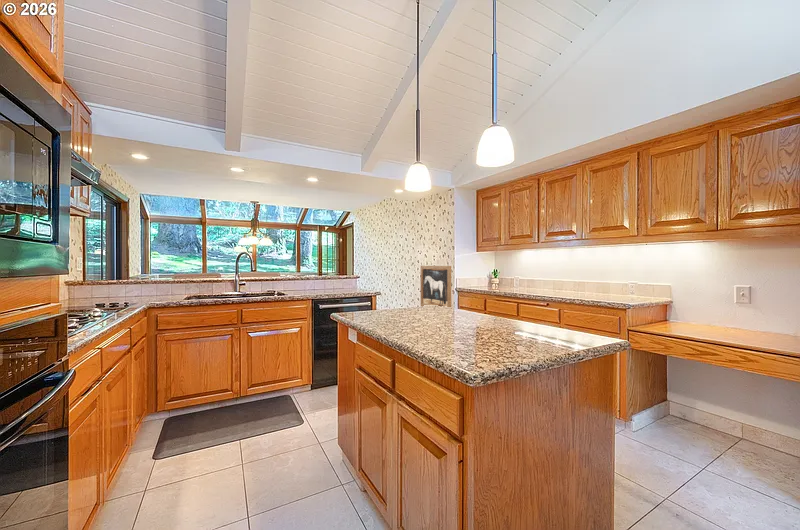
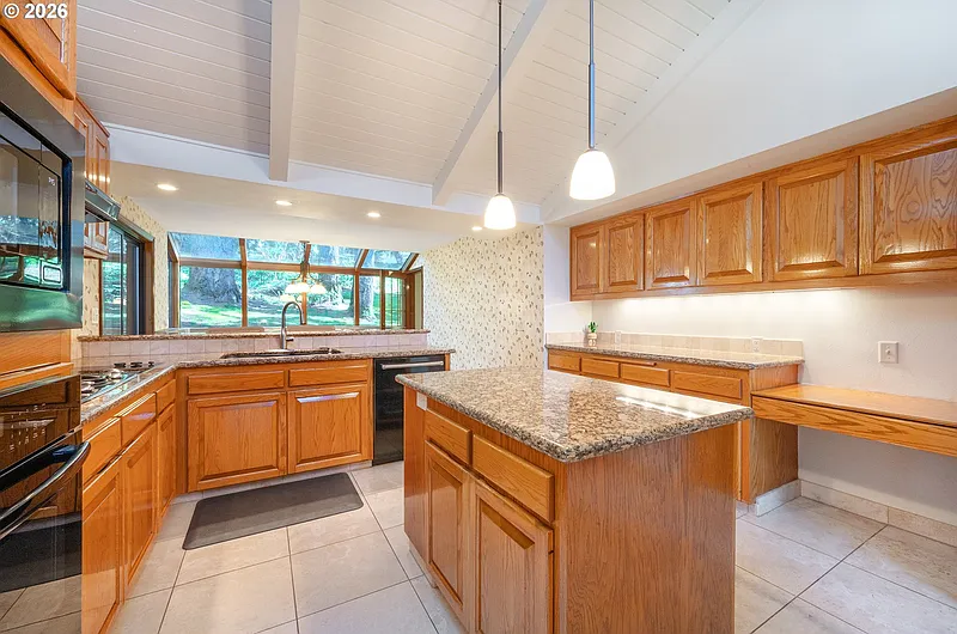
- wall art (434, 287)
